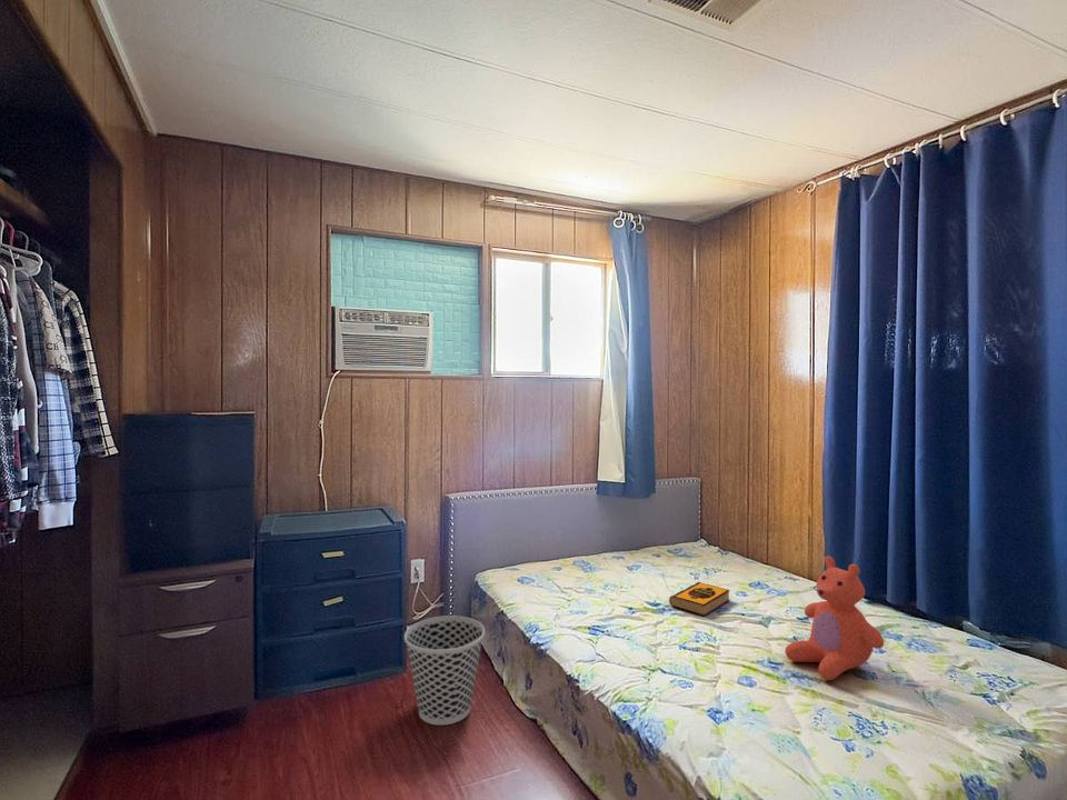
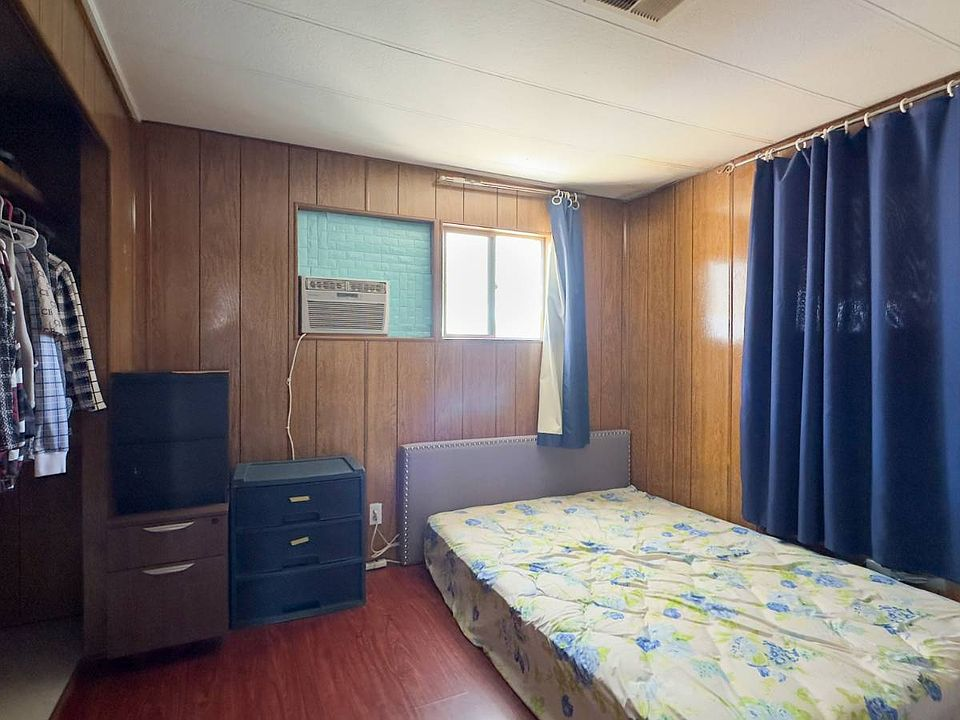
- teddy bear (829, 613)
- wastebasket (445, 670)
- hardback book (699, 597)
